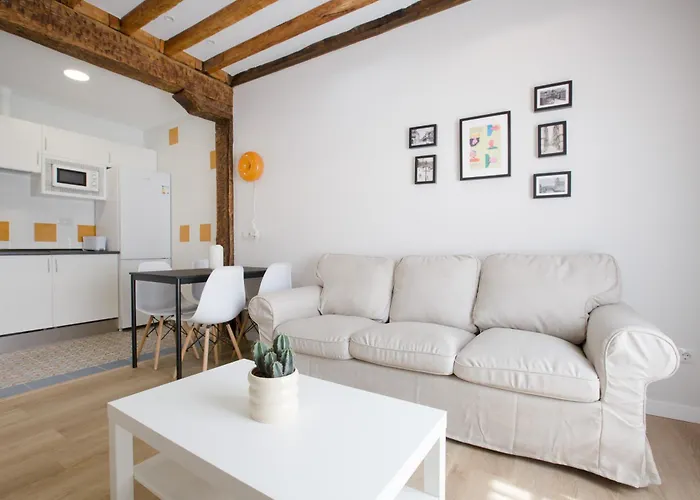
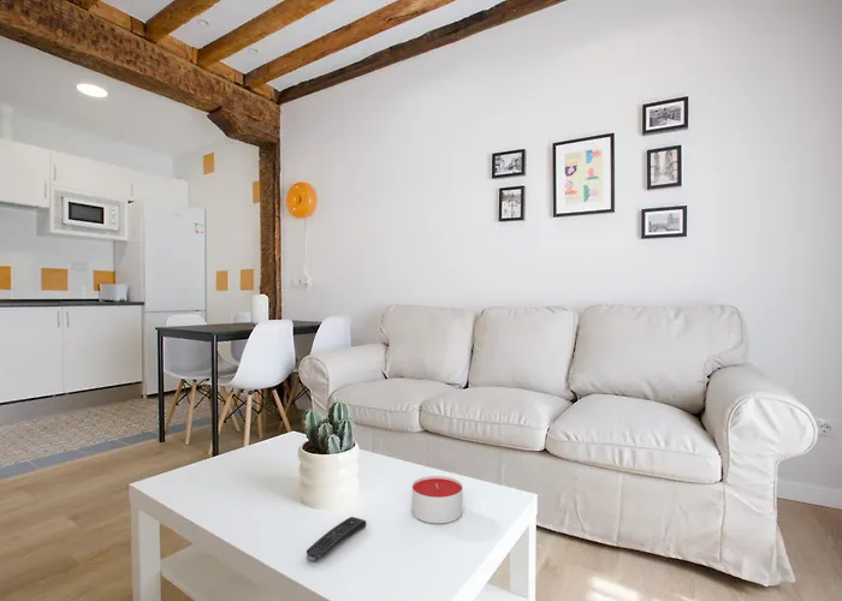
+ candle (437, 496)
+ remote control (336, 537)
